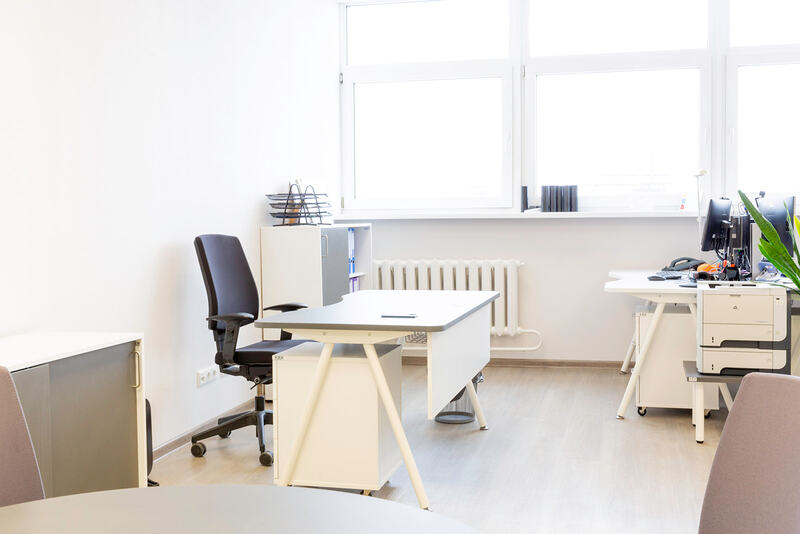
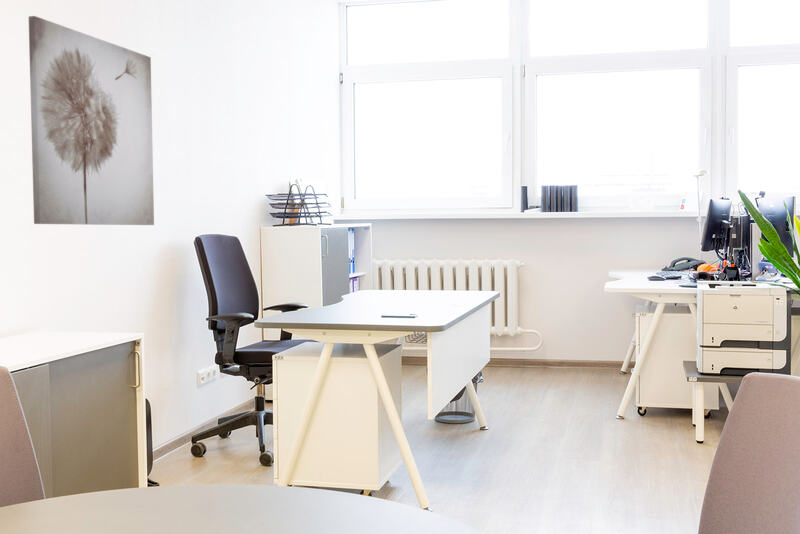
+ wall art (98, 132)
